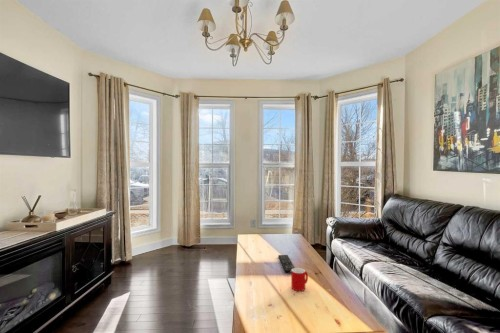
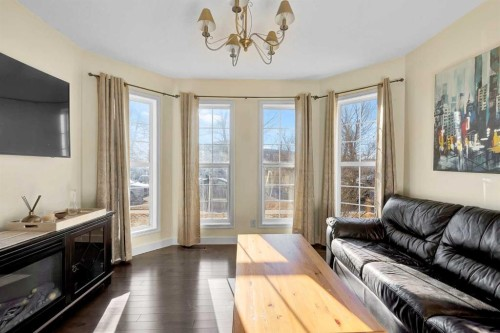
- remote control (286, 262)
- cup (300, 278)
